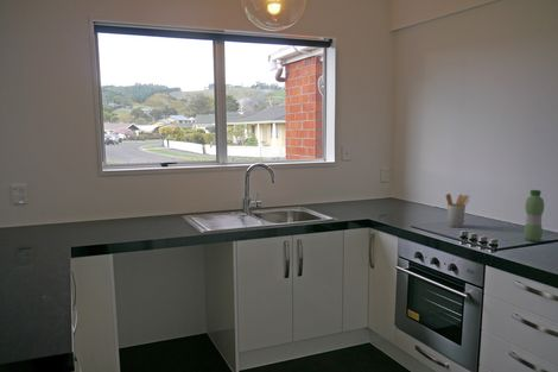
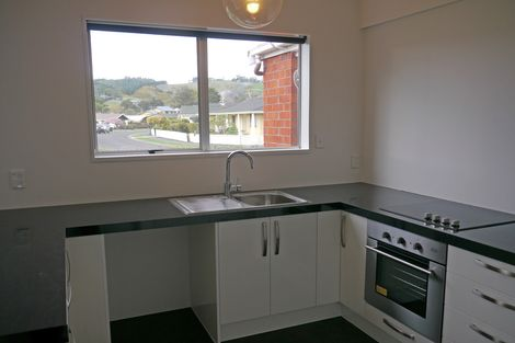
- water bottle (533, 215)
- utensil holder (458, 209)
